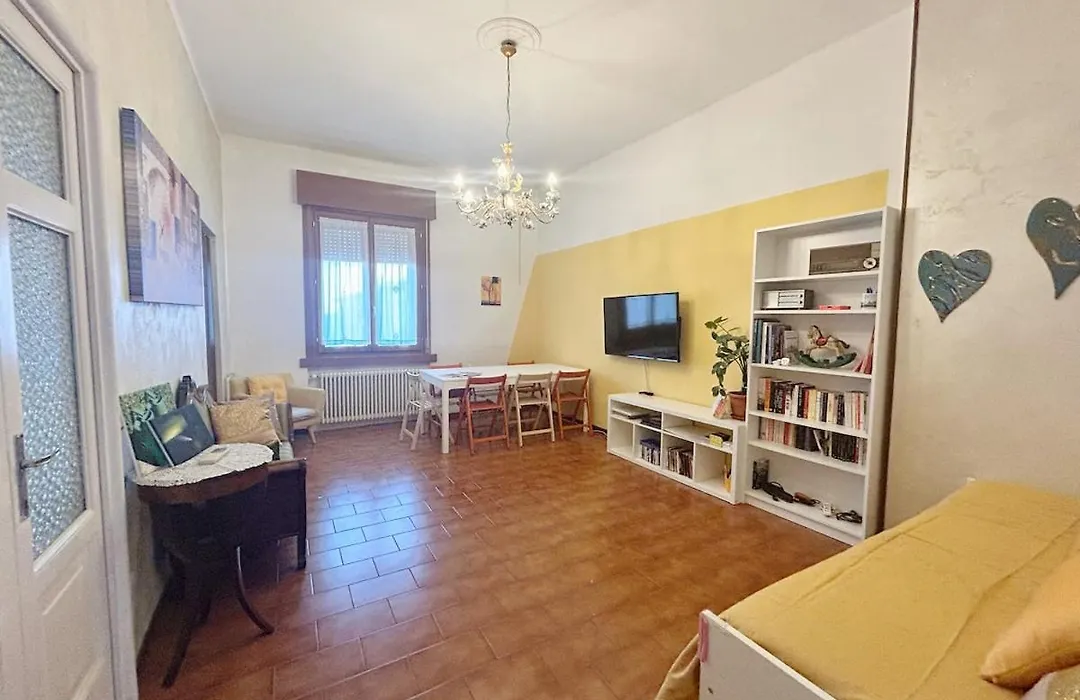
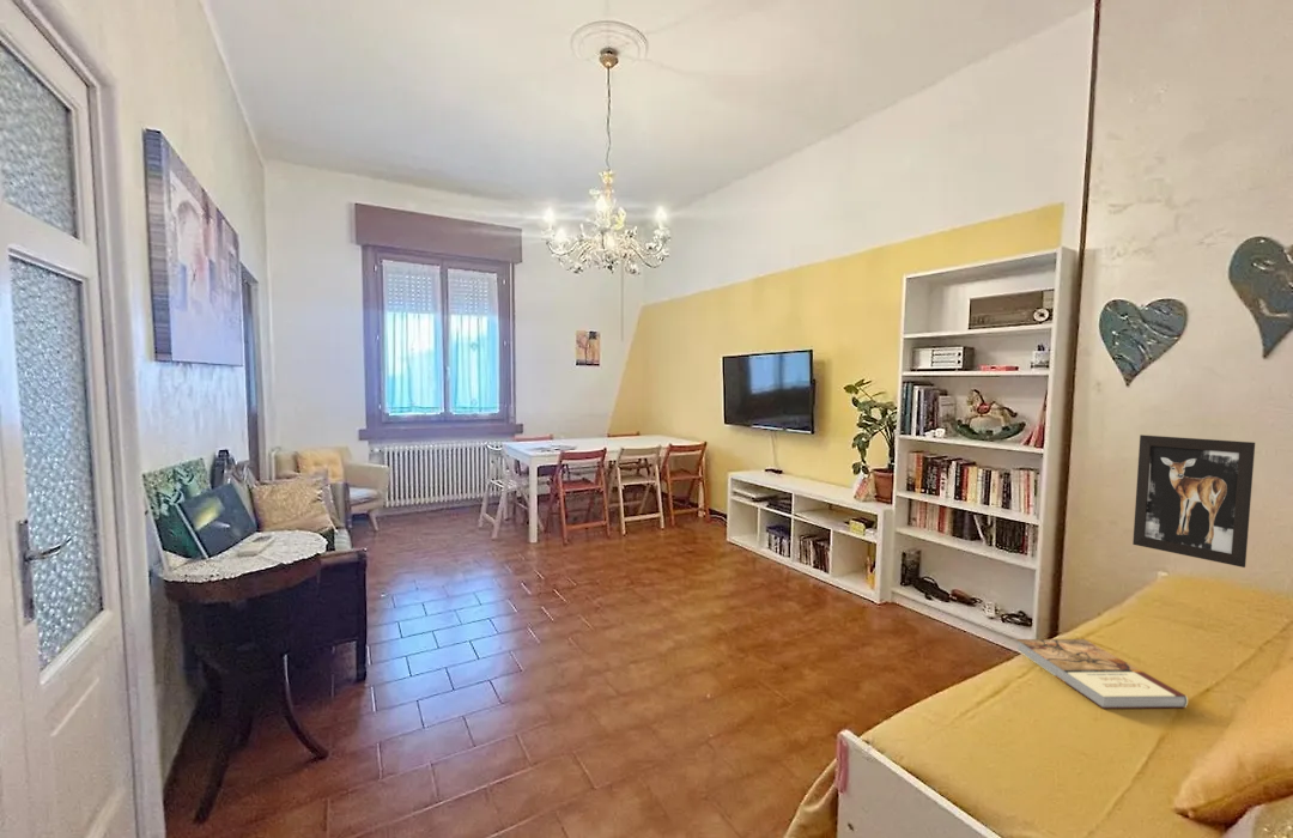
+ book (1093, 669)
+ wall art (1189, 497)
